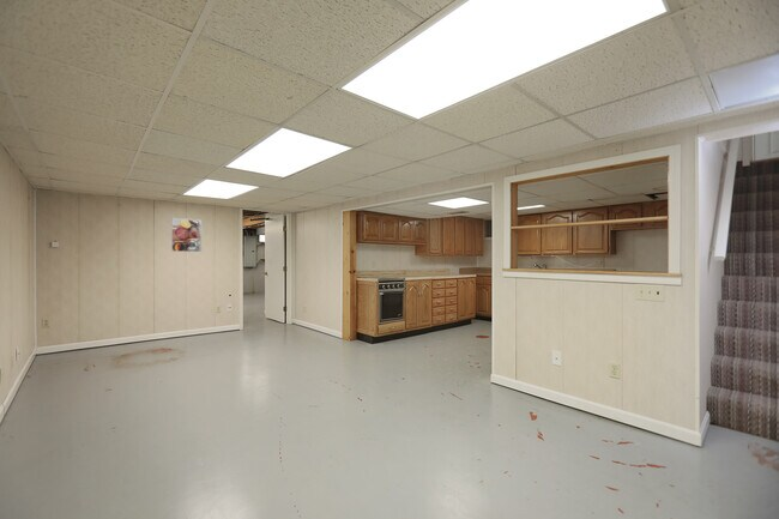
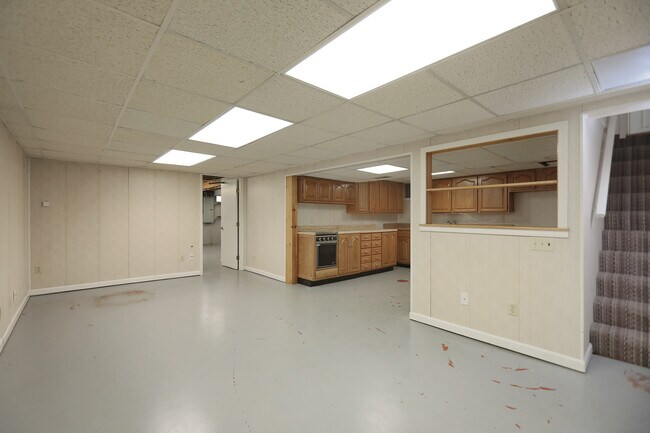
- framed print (187, 235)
